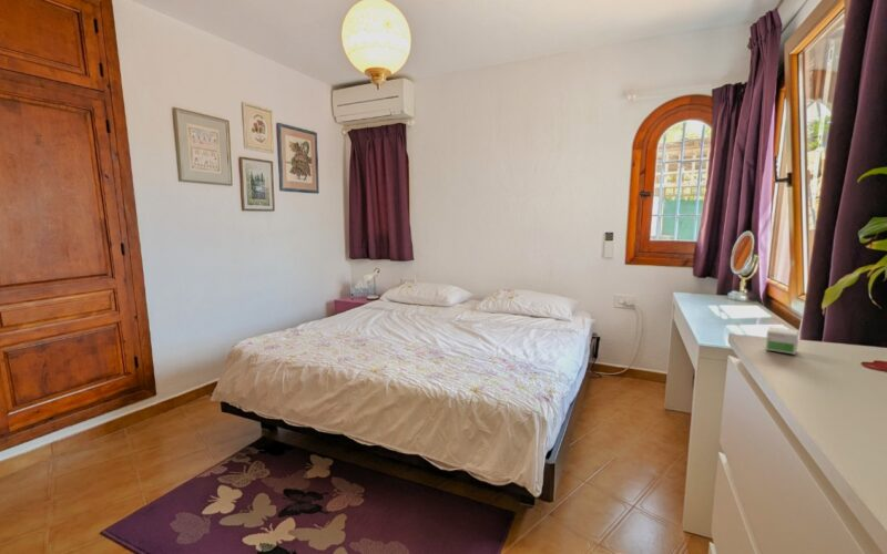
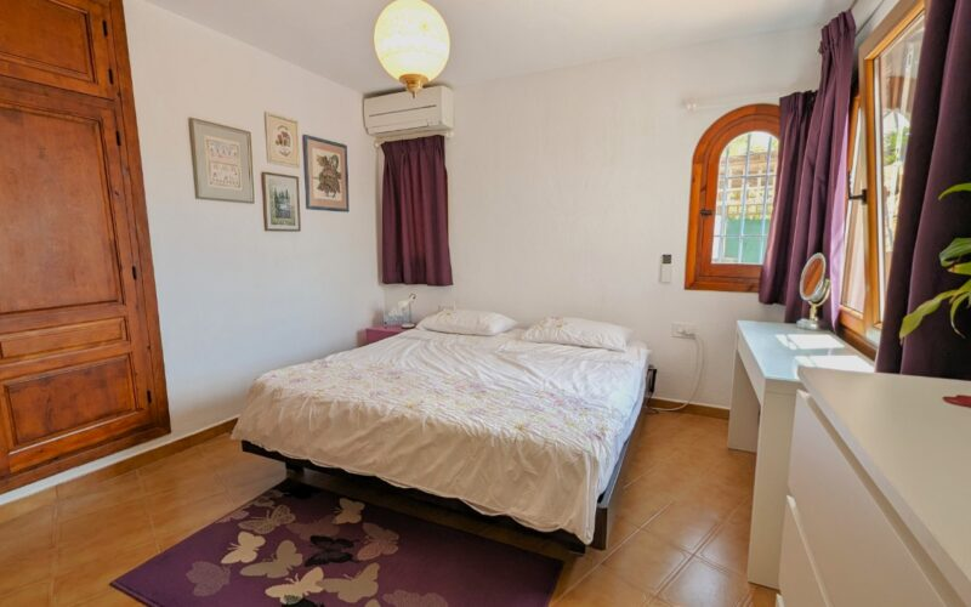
- small box (782, 340)
